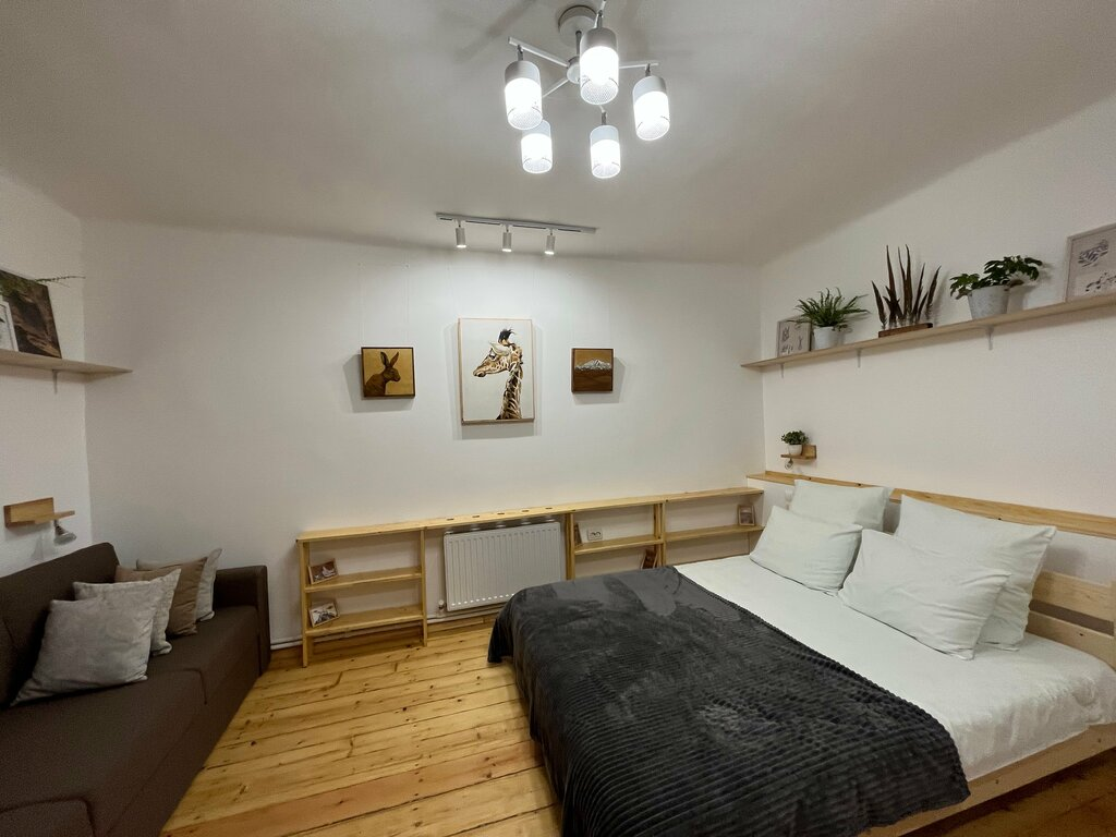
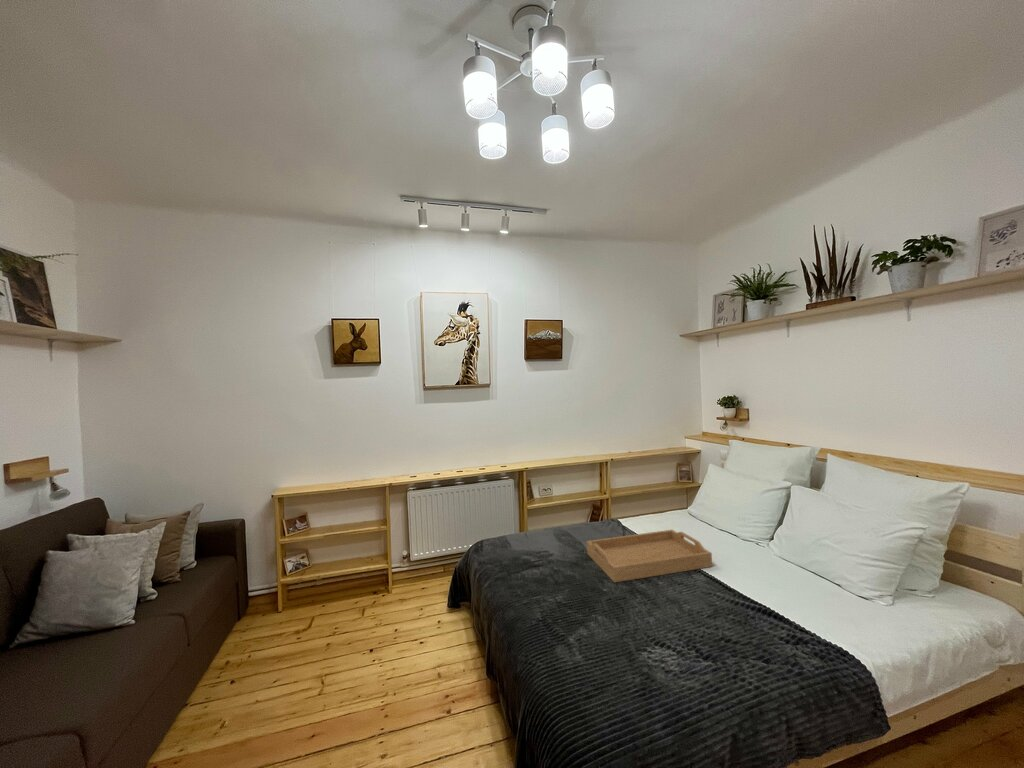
+ serving tray (646, 551)
